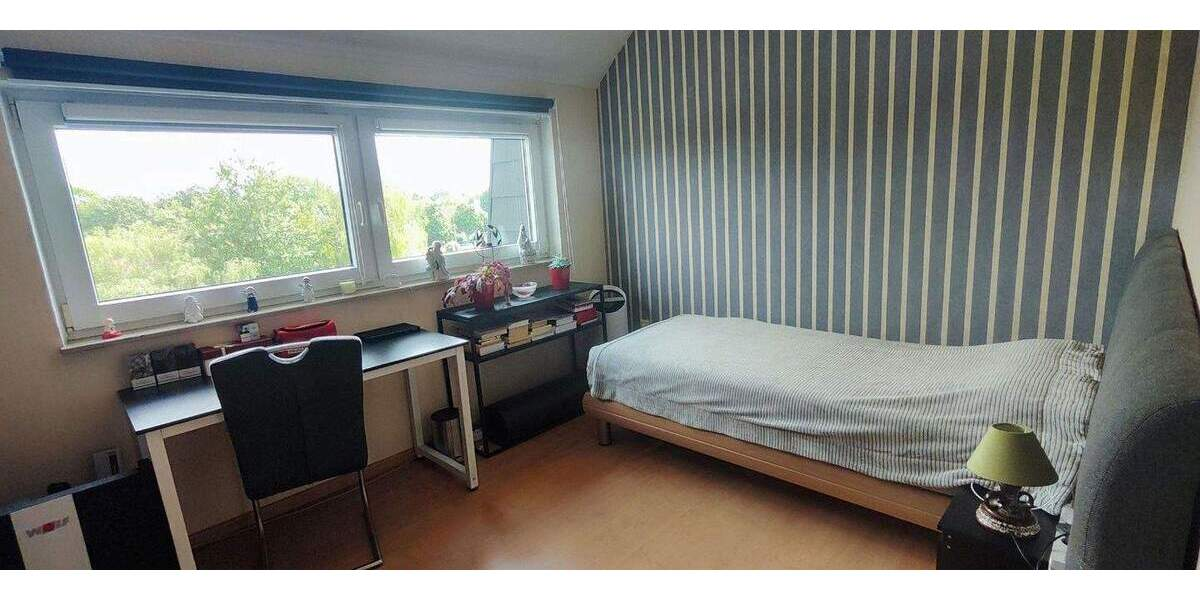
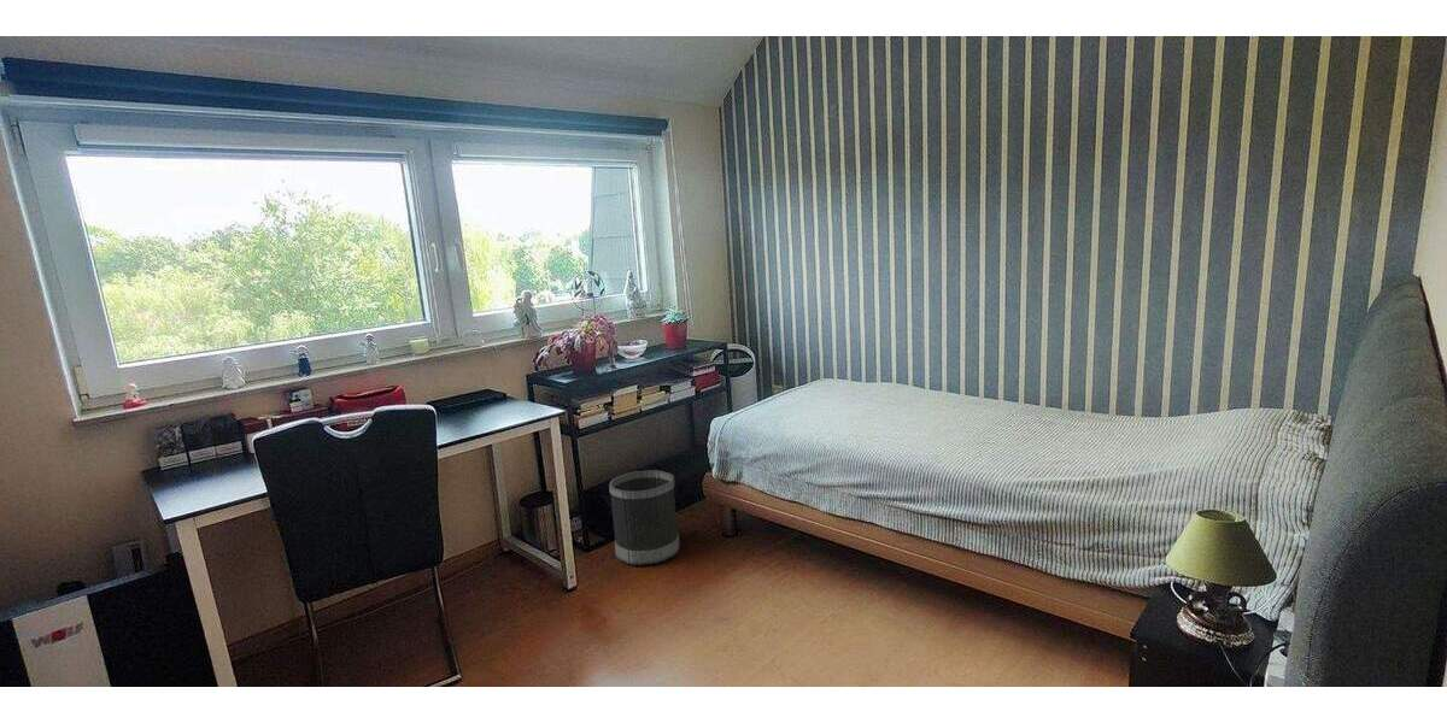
+ wastebasket (644, 516)
